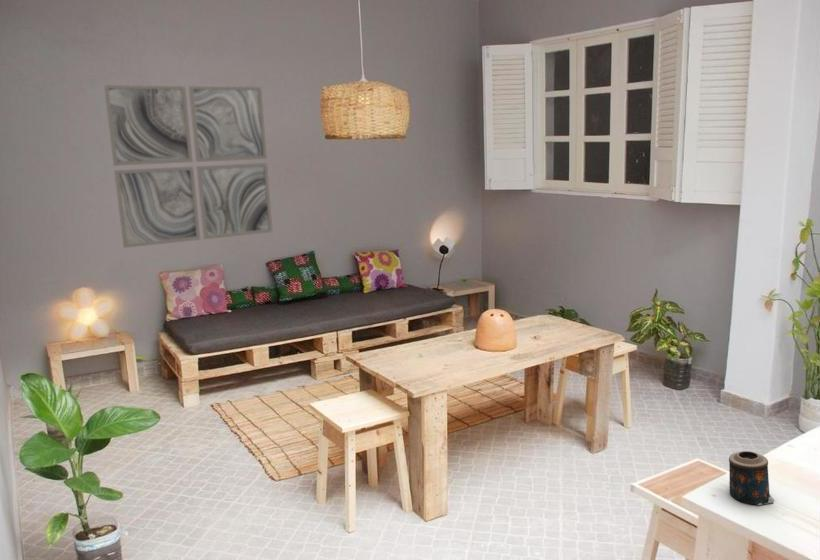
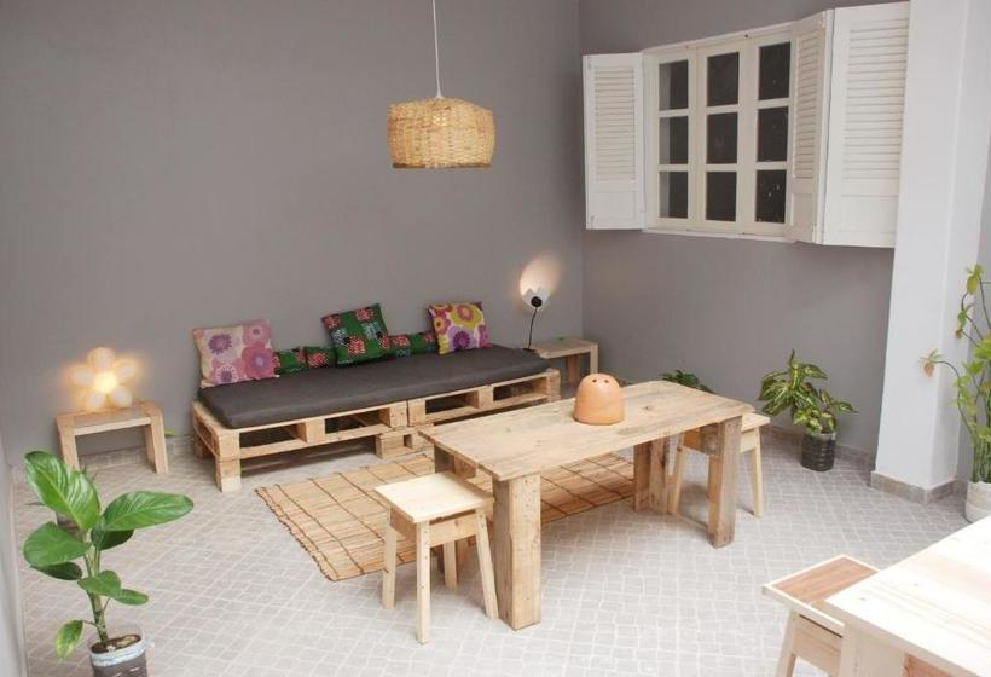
- candle (752, 473)
- wall art (196, 166)
